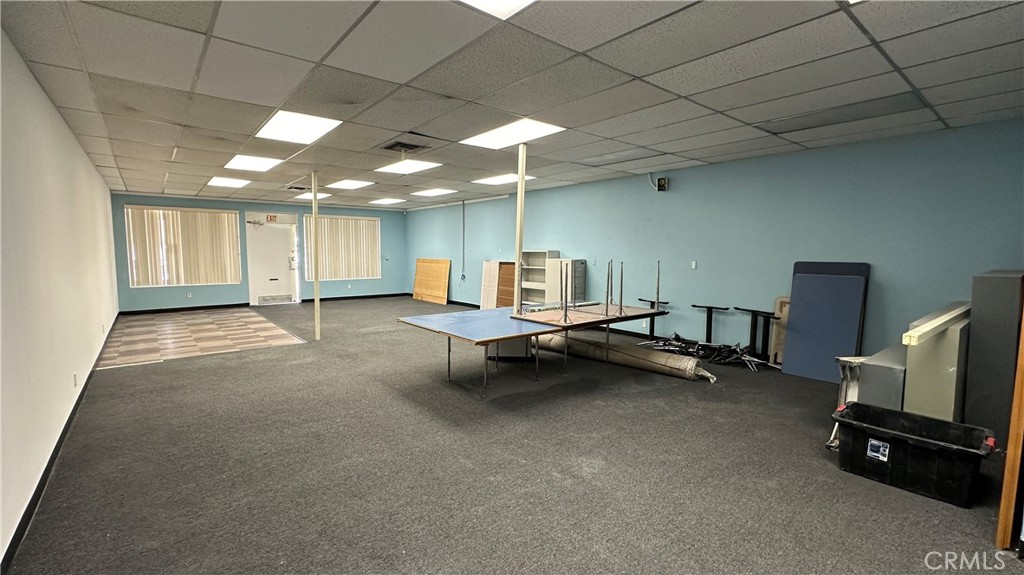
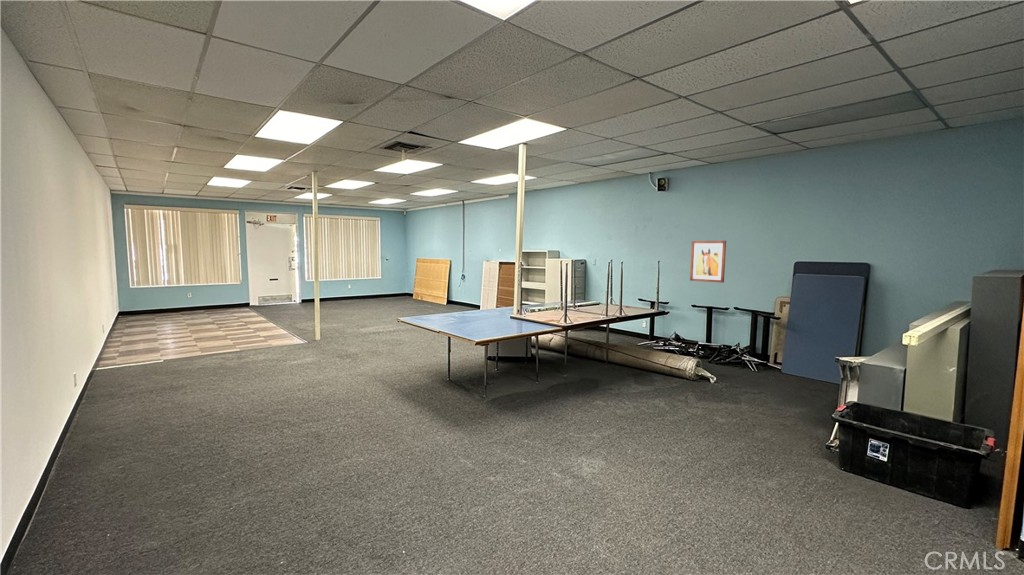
+ wall art (707, 261)
